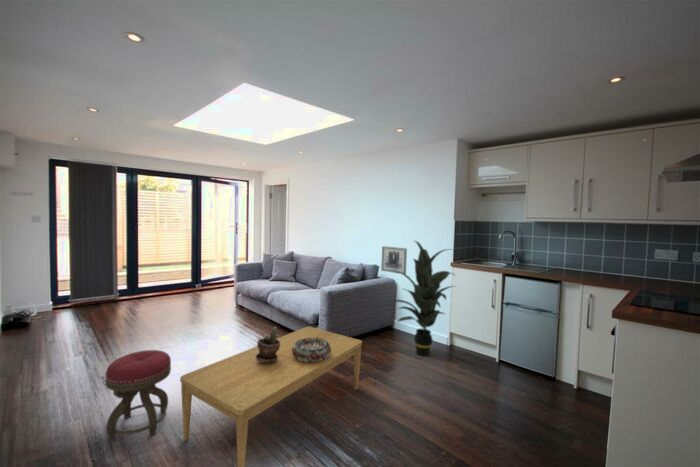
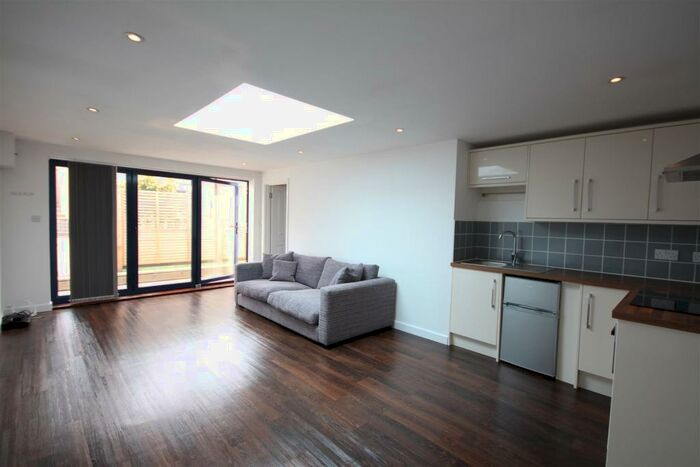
- wall art (393, 259)
- potted plant (268, 342)
- indoor plant (422, 296)
- stool (139, 391)
- decorative bowl (311, 349)
- coffee table (284, 383)
